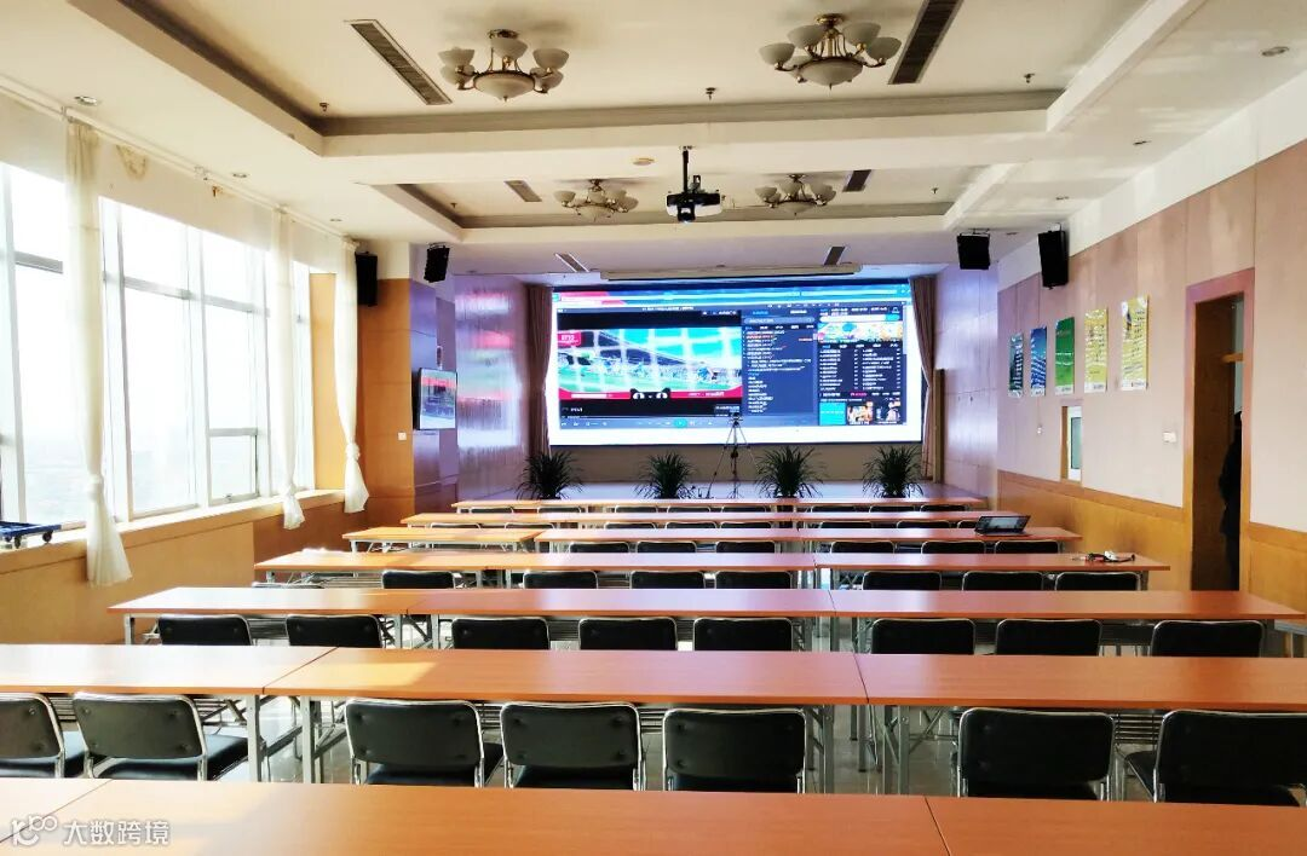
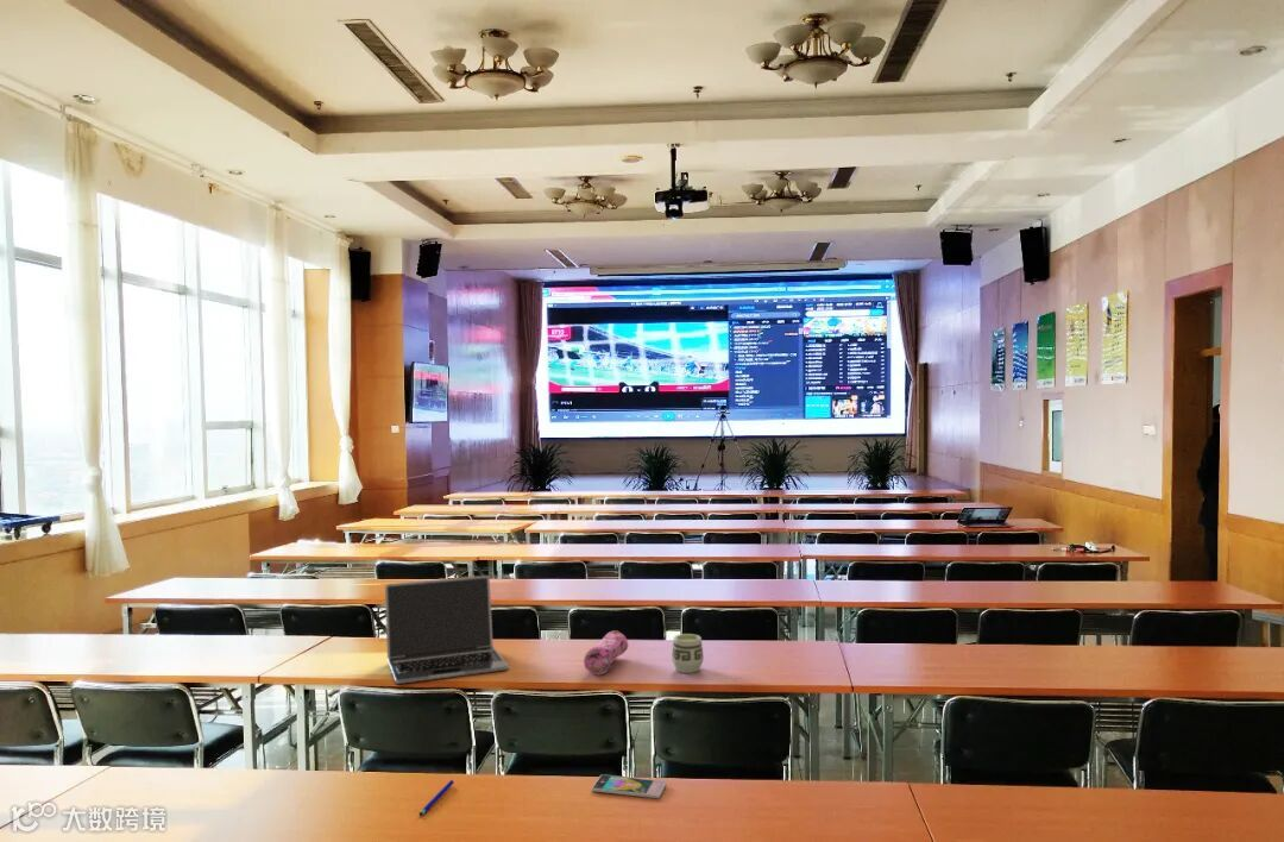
+ smartphone (629, 785)
+ cup (687, 653)
+ pencil case (606, 652)
+ laptop (446, 626)
+ pen (436, 797)
